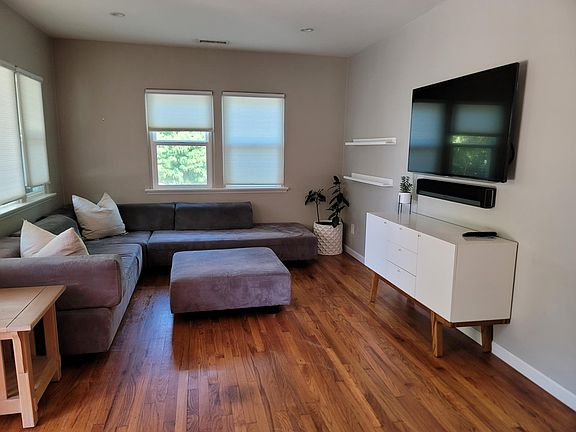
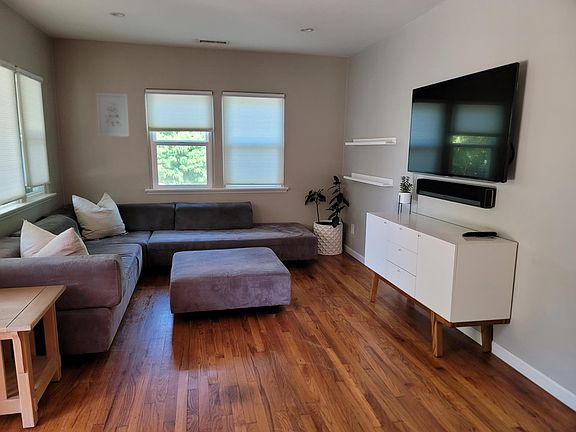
+ wall art (112, 115)
